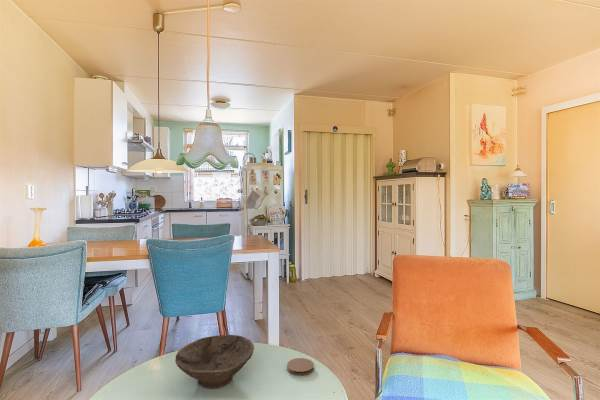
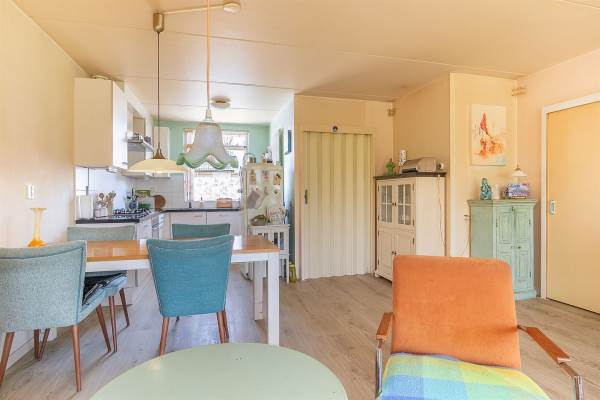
- bowl (215, 364)
- coaster (300, 366)
